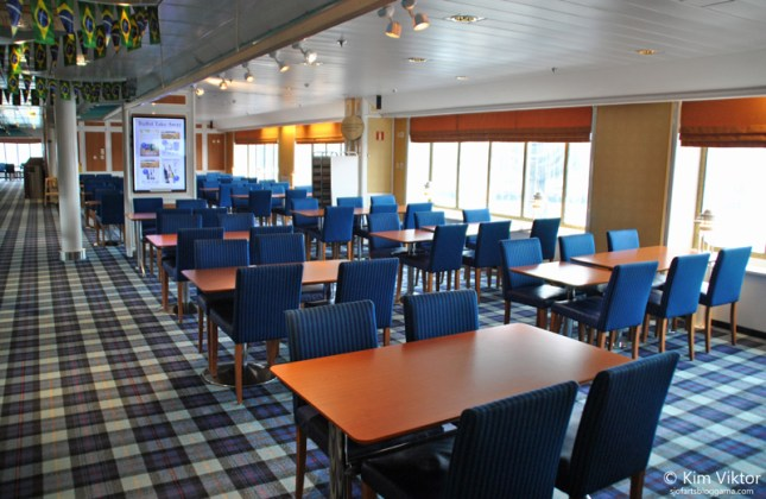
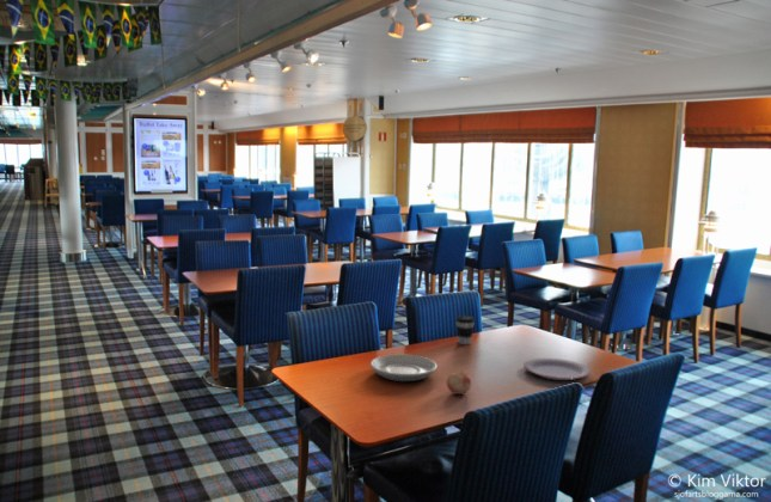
+ plate (403, 368)
+ plate (556, 369)
+ fruit (458, 382)
+ coffee cup (464, 330)
